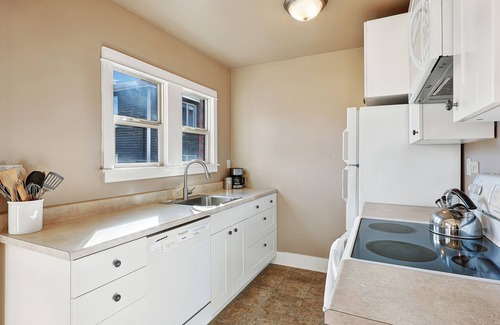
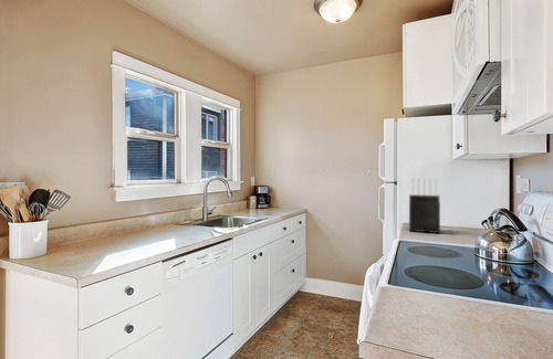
+ knife block (424, 204)
